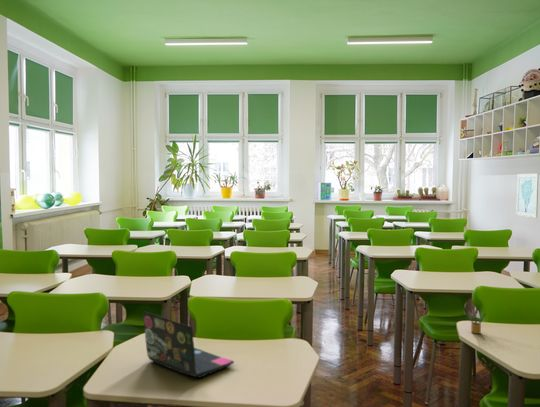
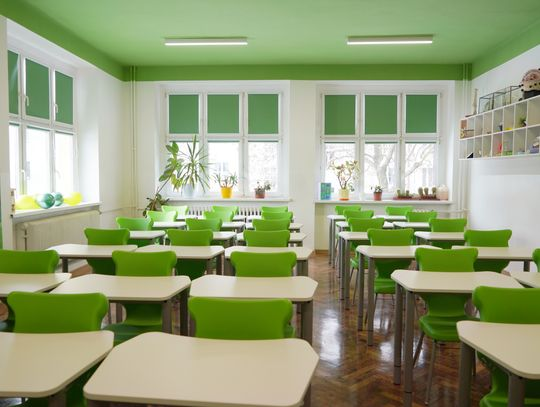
- wall art (527, 195)
- laptop (188, 338)
- pencil box (476, 321)
